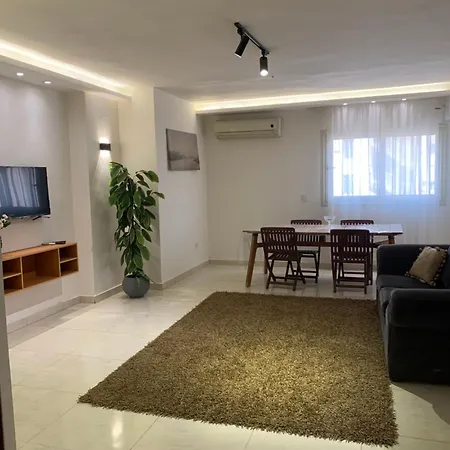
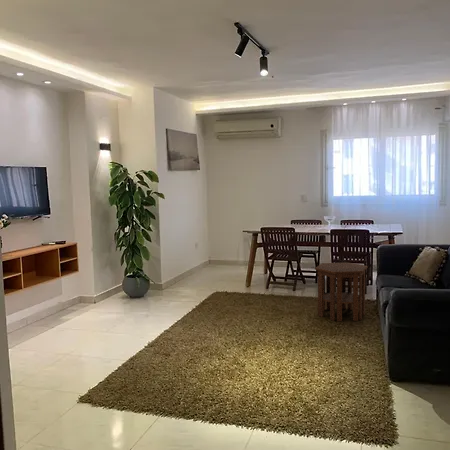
+ side table (341, 290)
